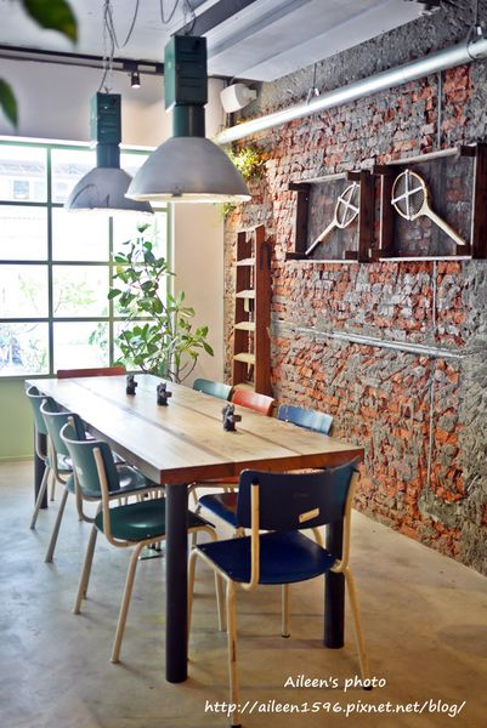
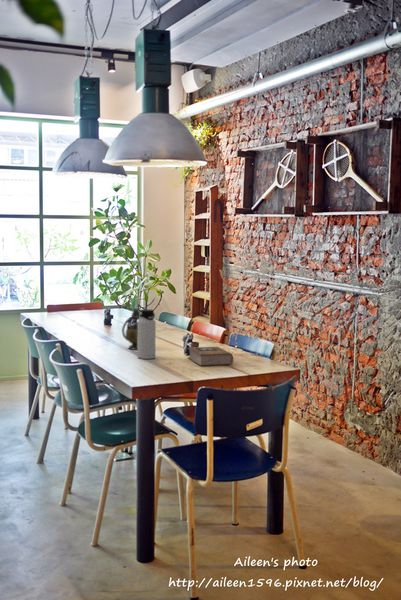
+ water bottle (146, 333)
+ book (209, 355)
+ teapot (137, 329)
